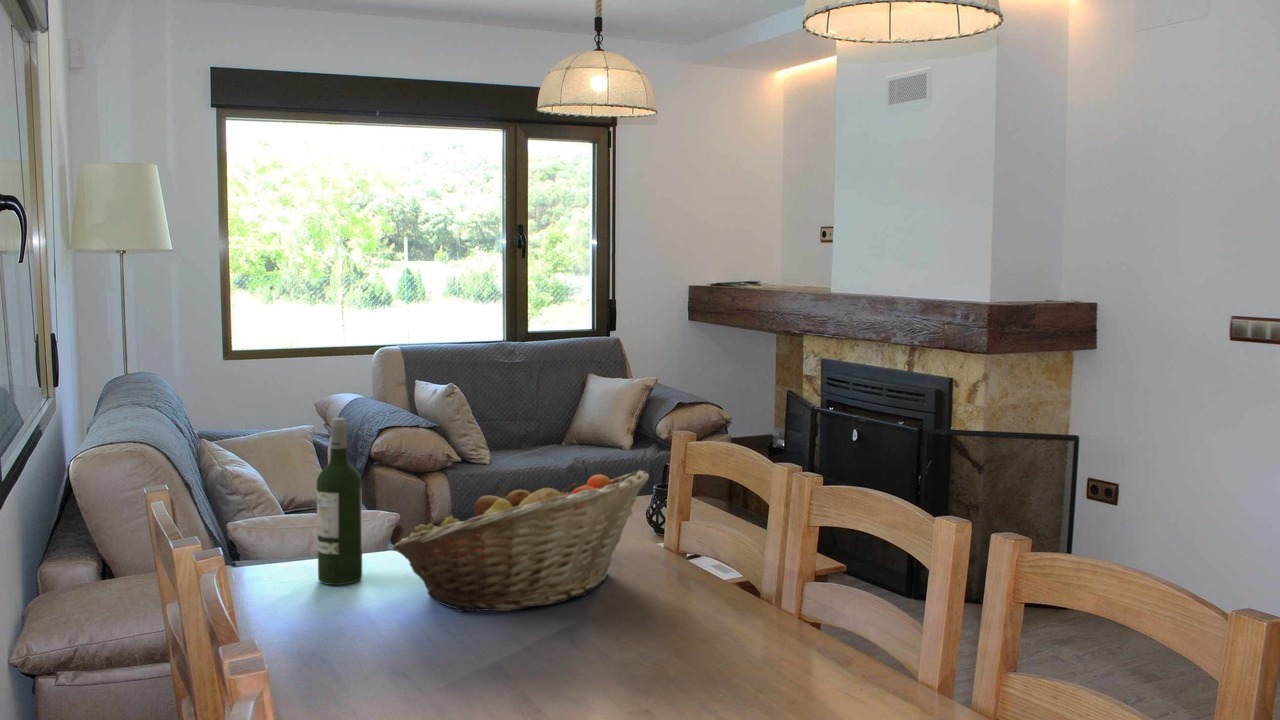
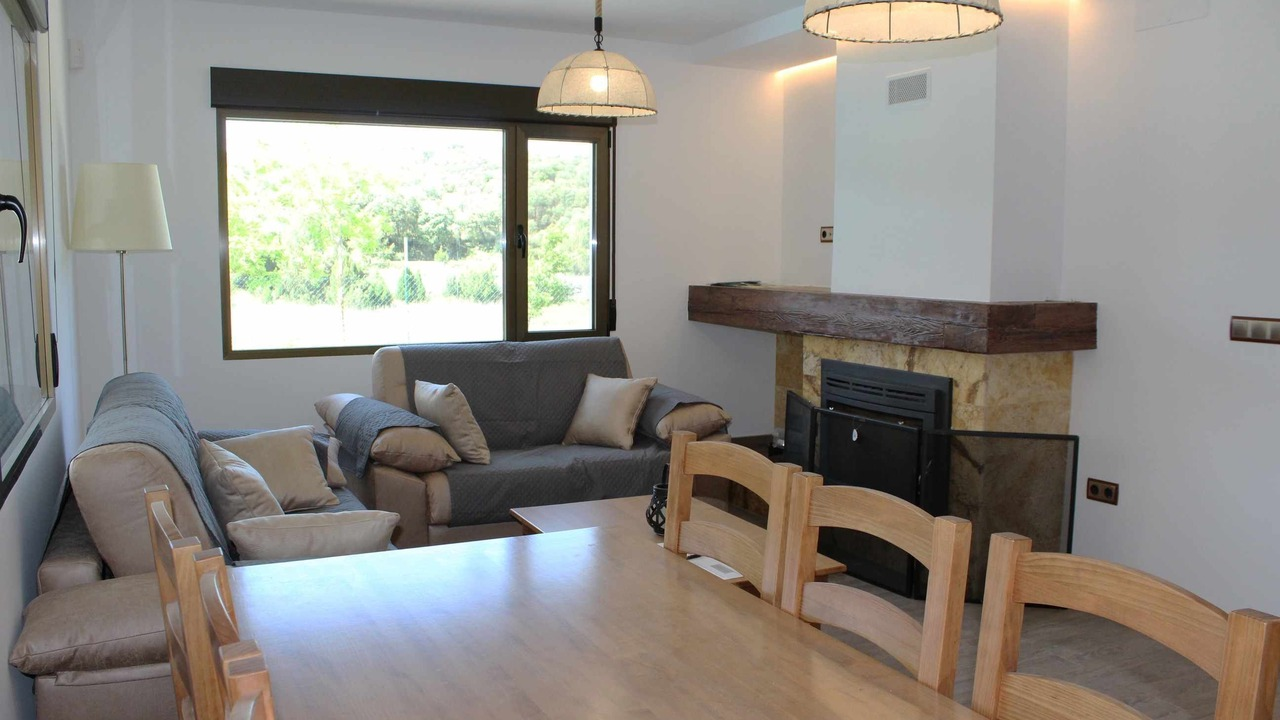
- fruit basket (528, 530)
- wine bottle (339, 499)
